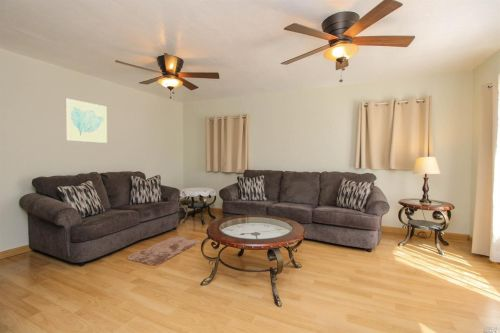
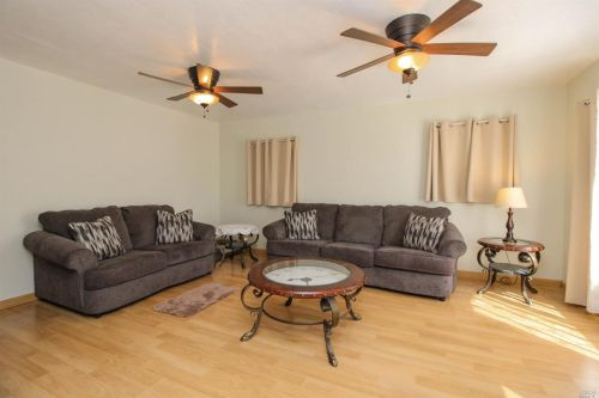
- wall art (87, 122)
